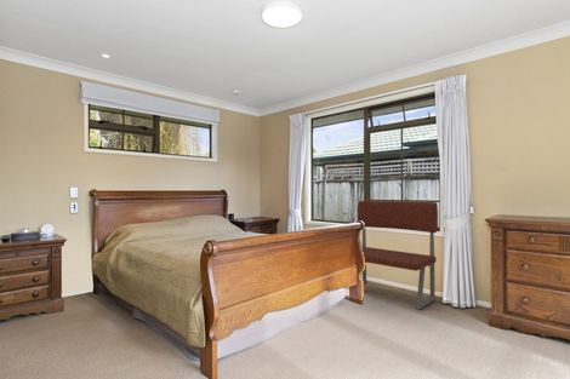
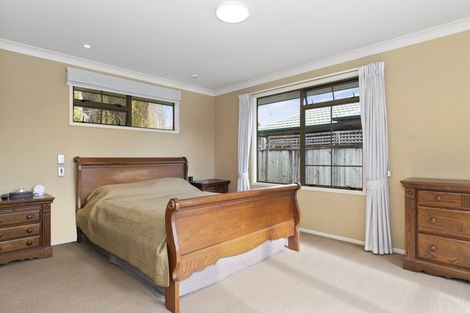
- bench (387, 249)
